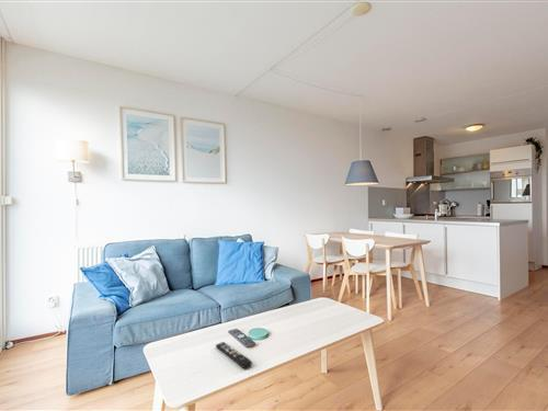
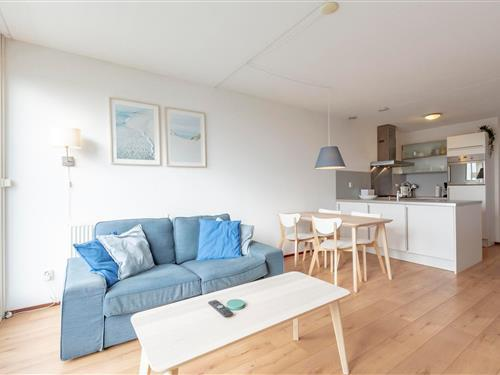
- remote control (232, 353)
